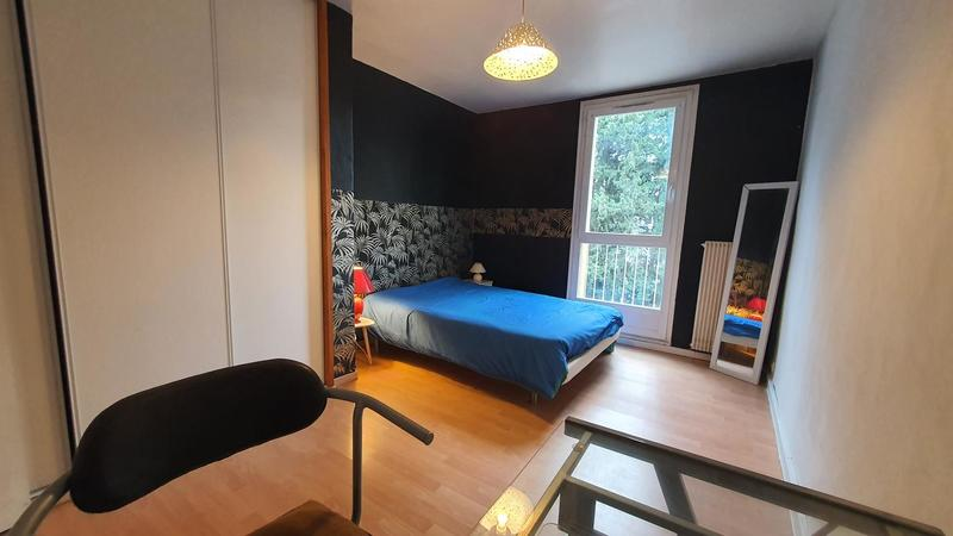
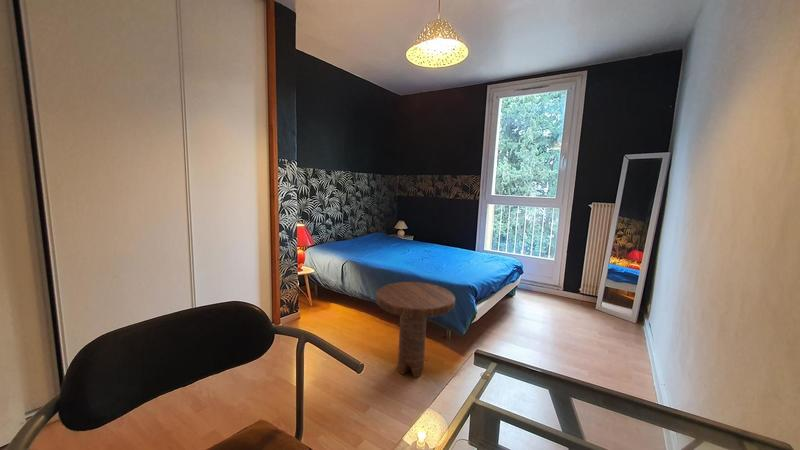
+ side table (413, 332)
